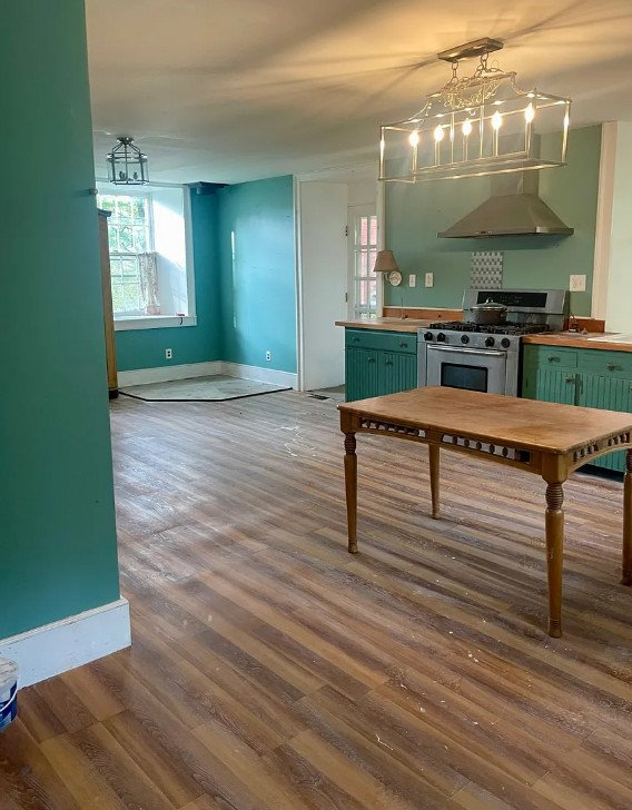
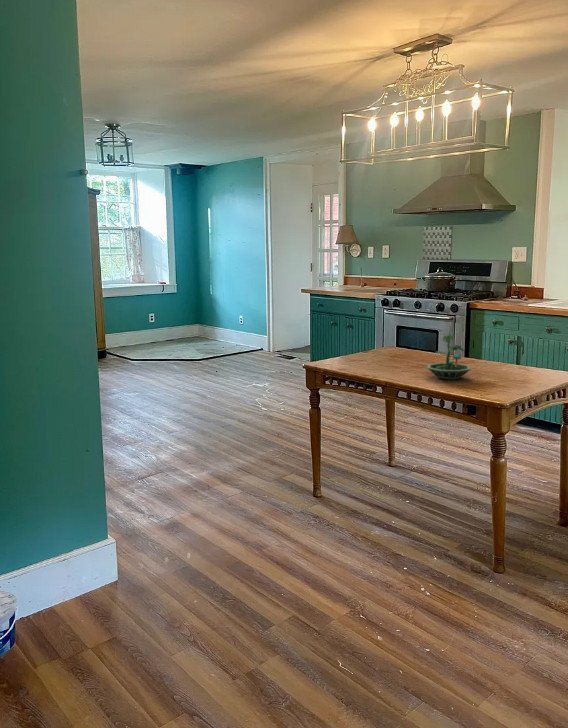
+ terrarium (449, 342)
